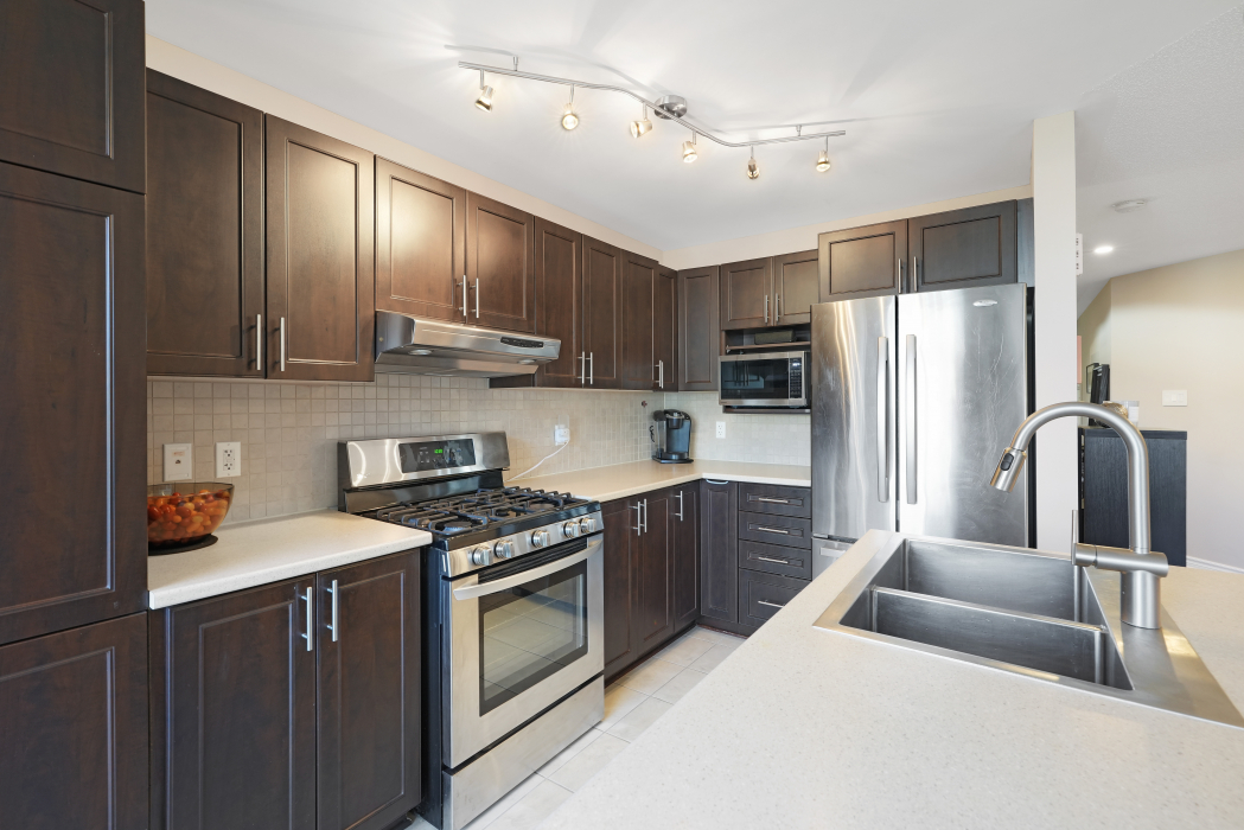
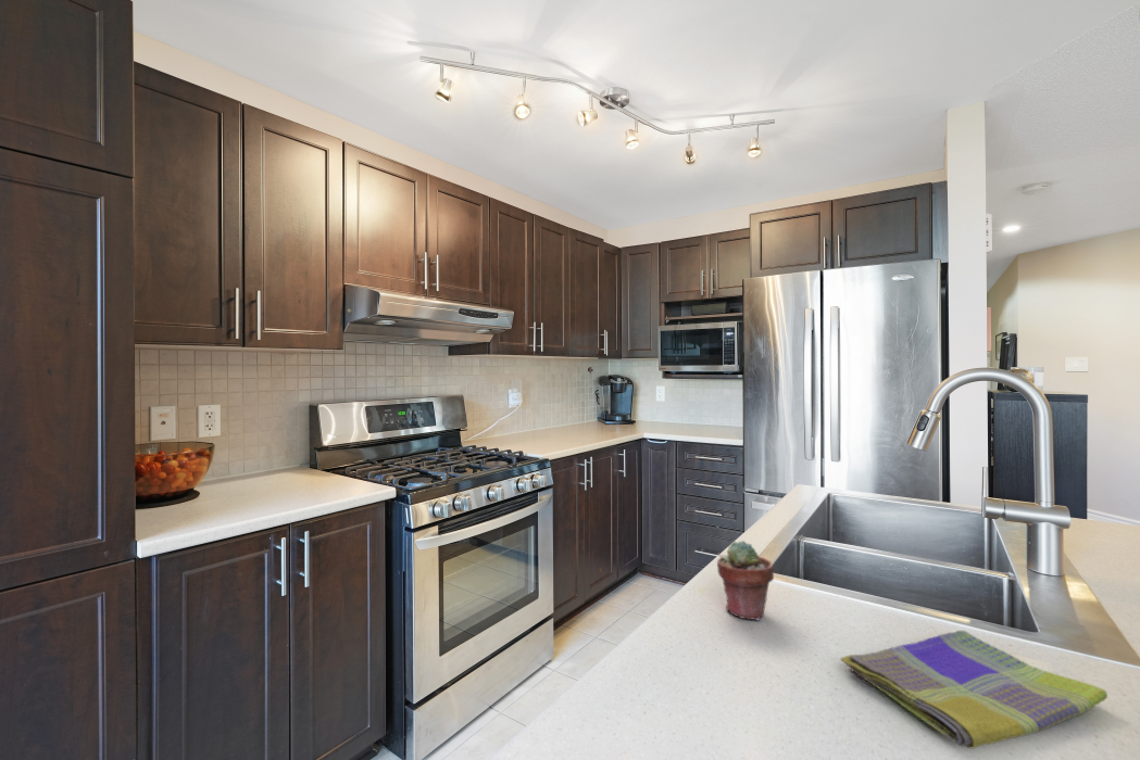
+ dish towel (965, 679)
+ potted succulent (744, 575)
